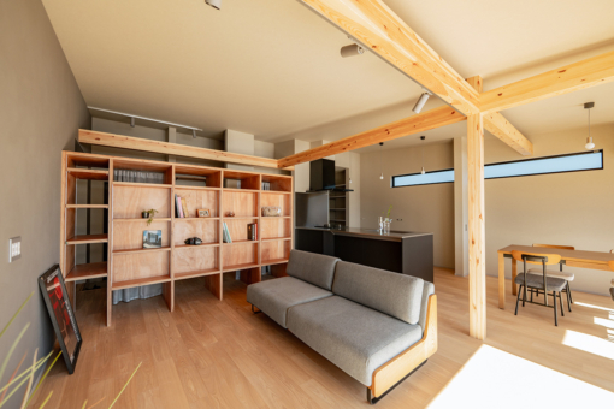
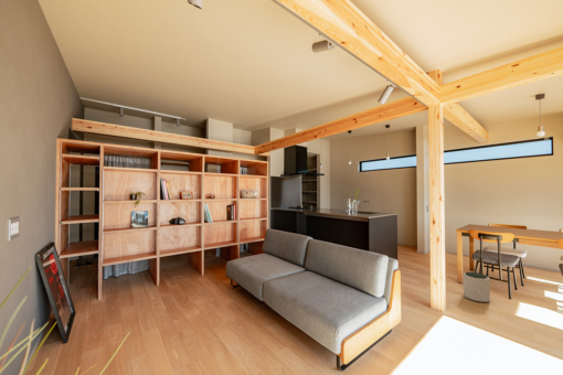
+ plant pot (476, 286)
